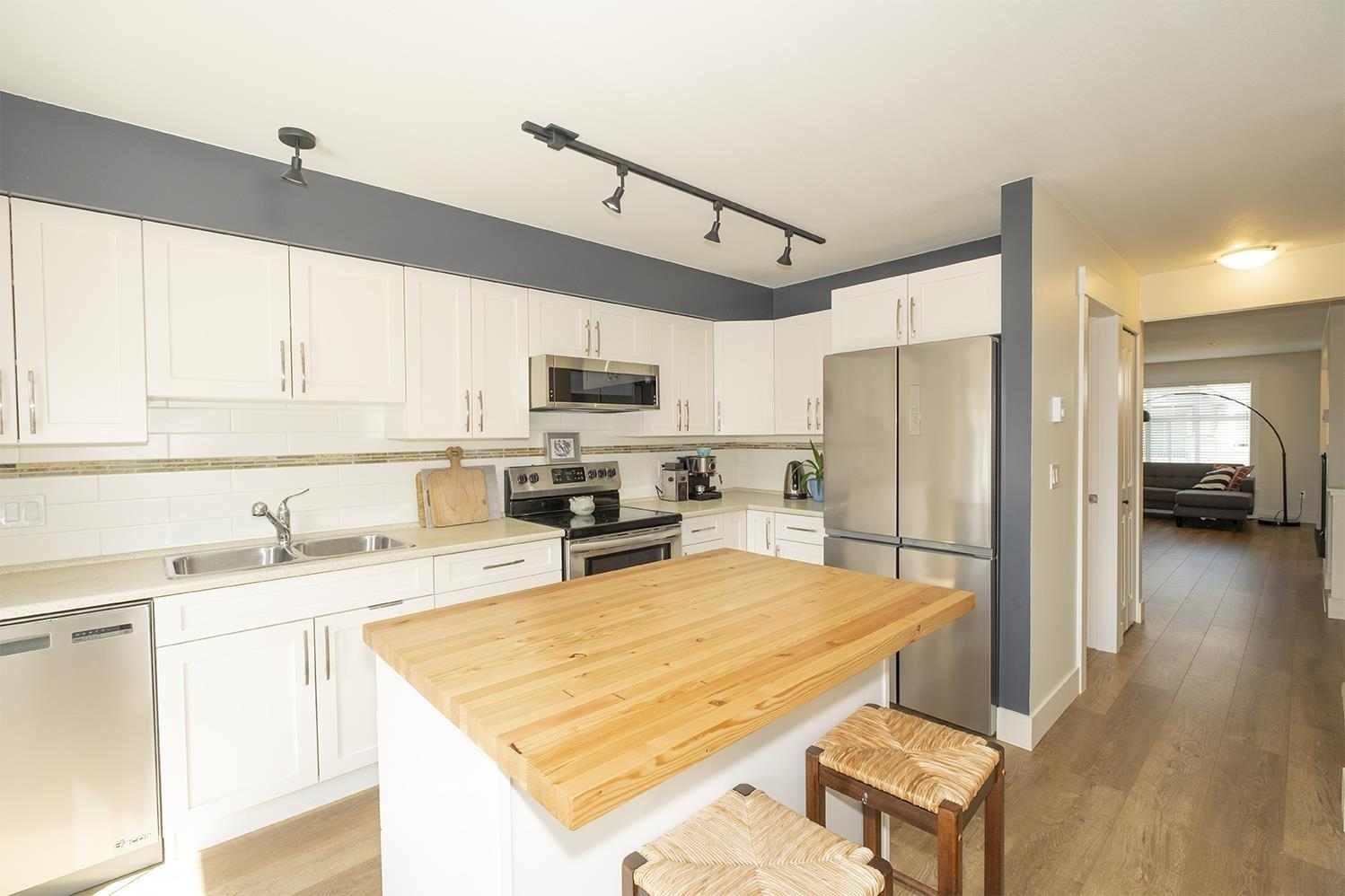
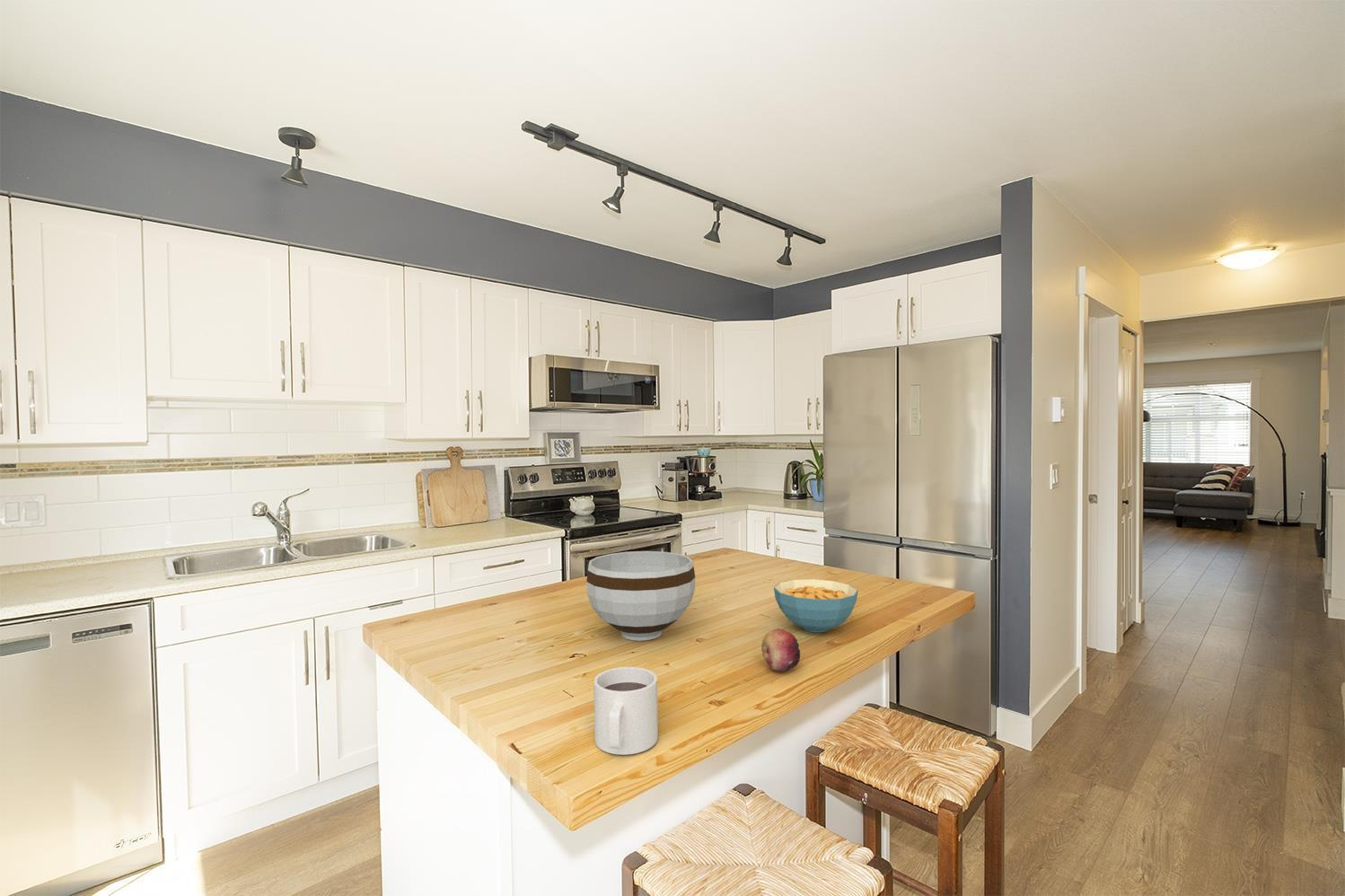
+ mug (628, 711)
+ cereal bowl (815, 608)
+ bowl (640, 597)
+ fruit (780, 650)
